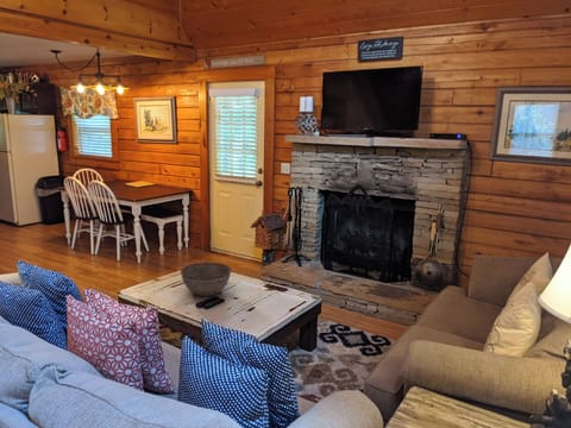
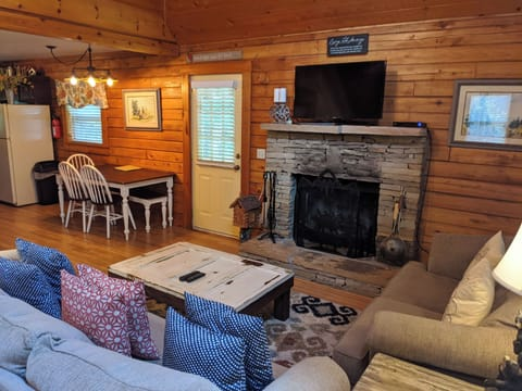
- bowl (206, 281)
